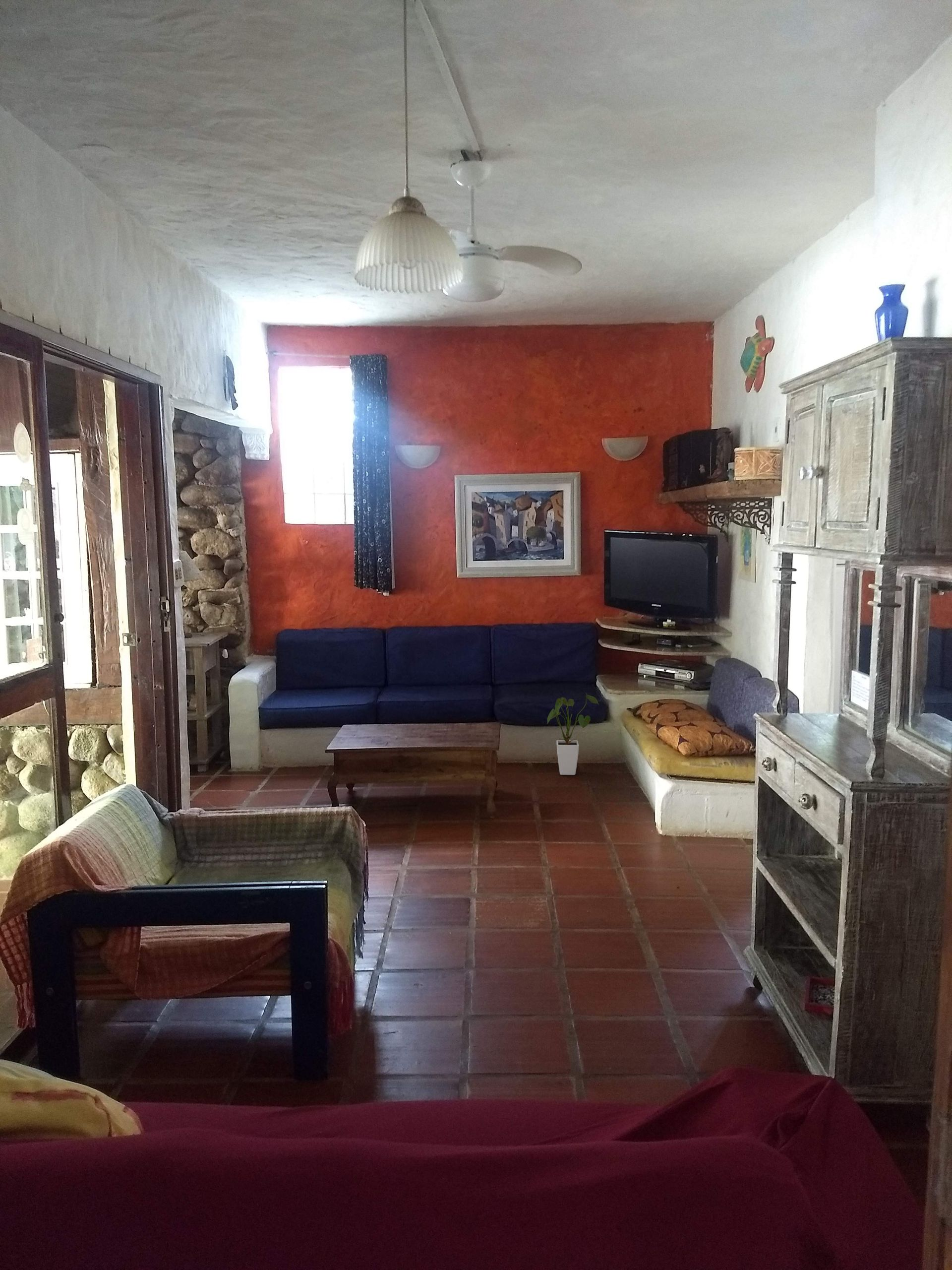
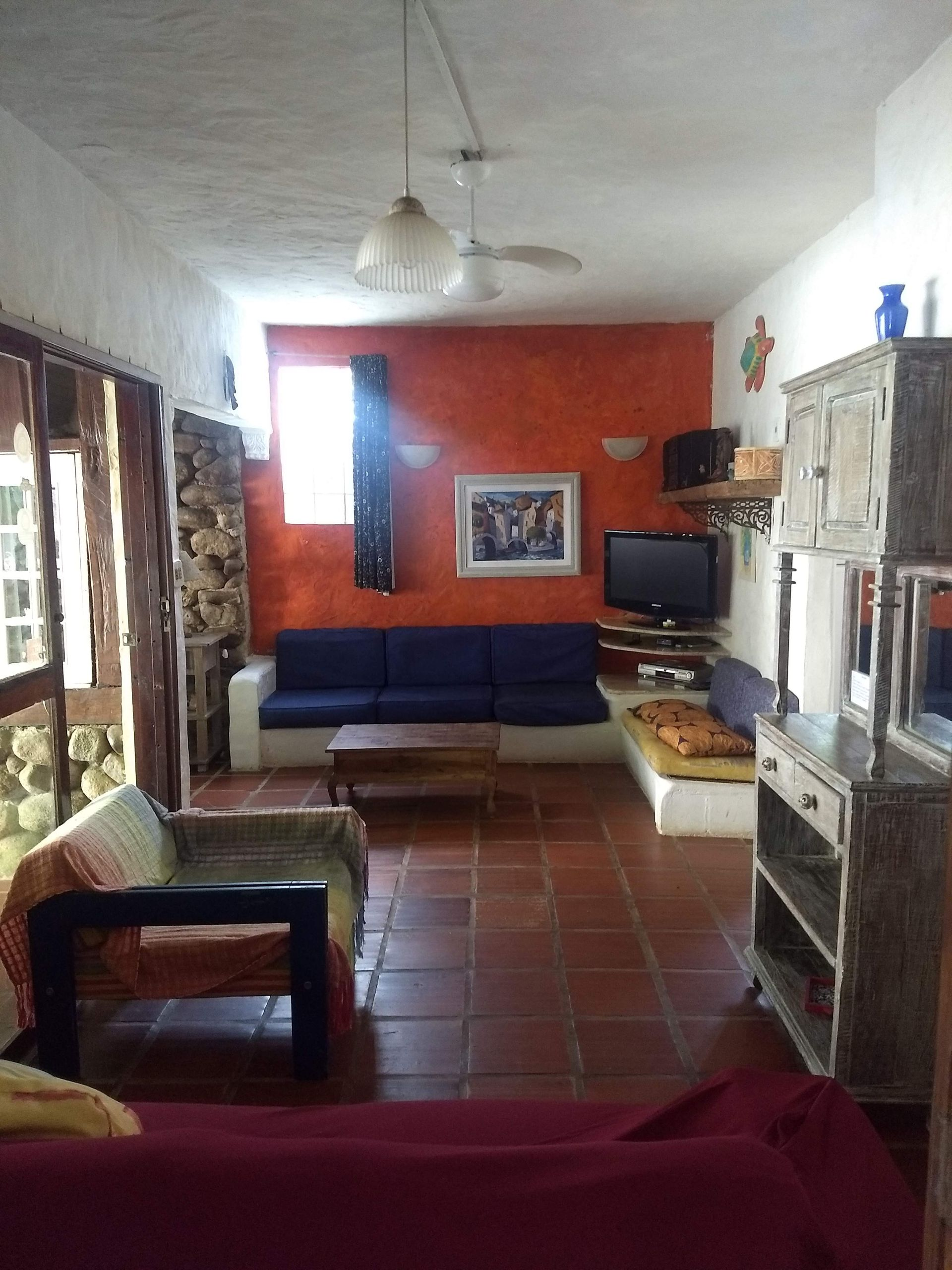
- house plant (572, 734)
